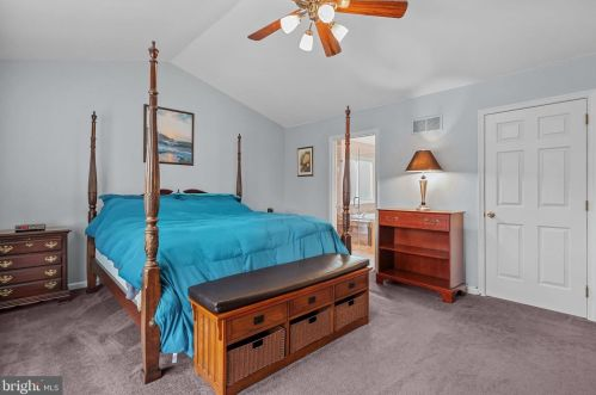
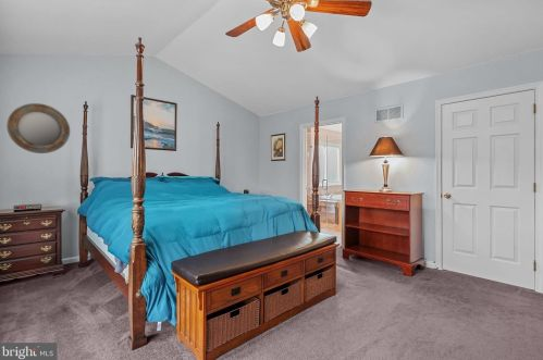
+ home mirror (39, 128)
